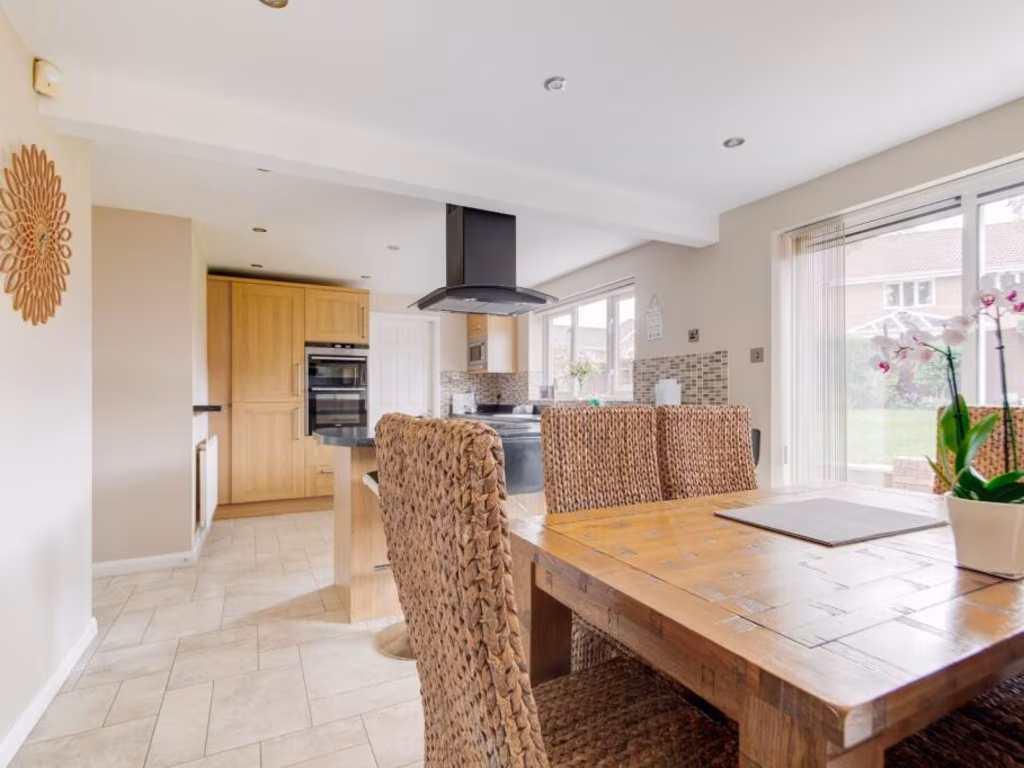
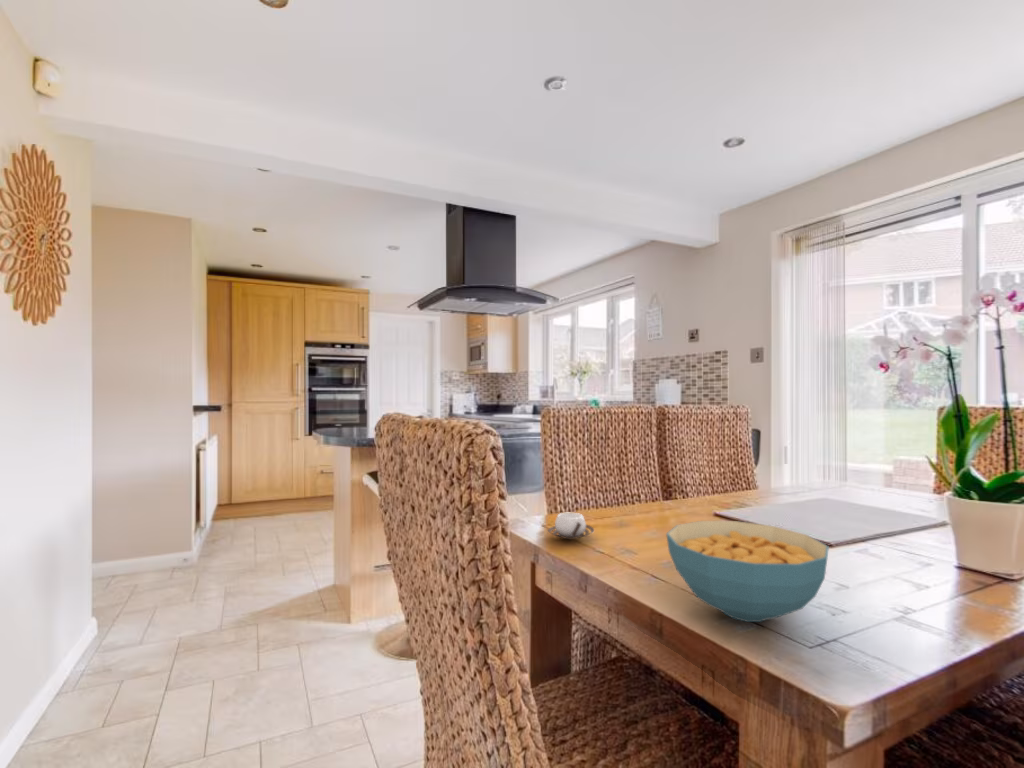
+ cup (570, 526)
+ cereal bowl (744, 575)
